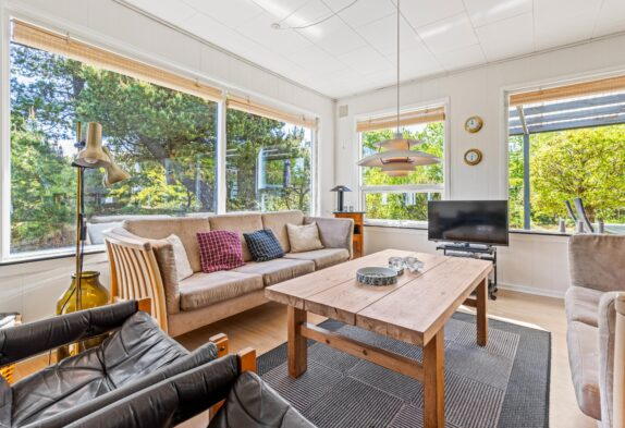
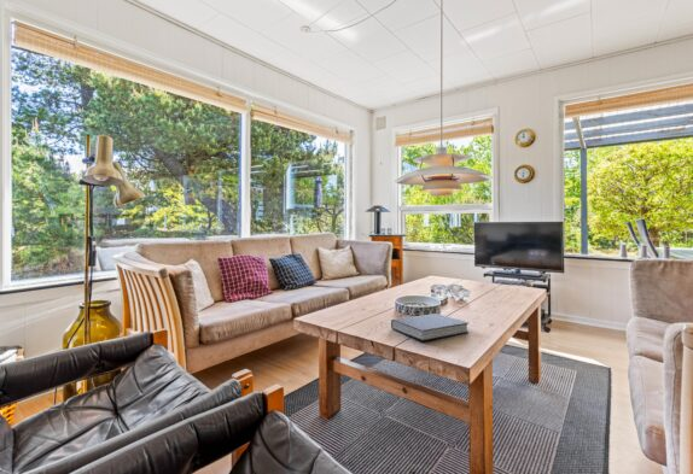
+ book (429, 324)
